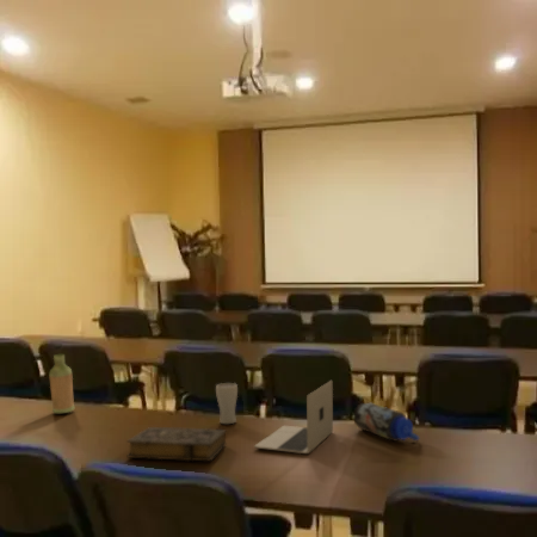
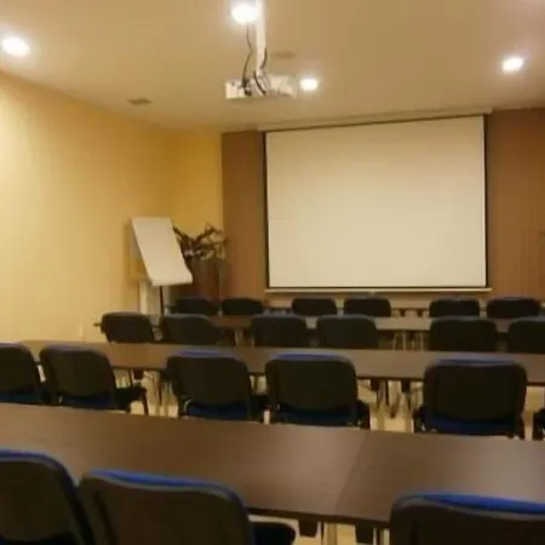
- water bottle (385, 421)
- book (178, 442)
- drinking glass (227, 403)
- bottle (61, 378)
- laptop (307, 413)
